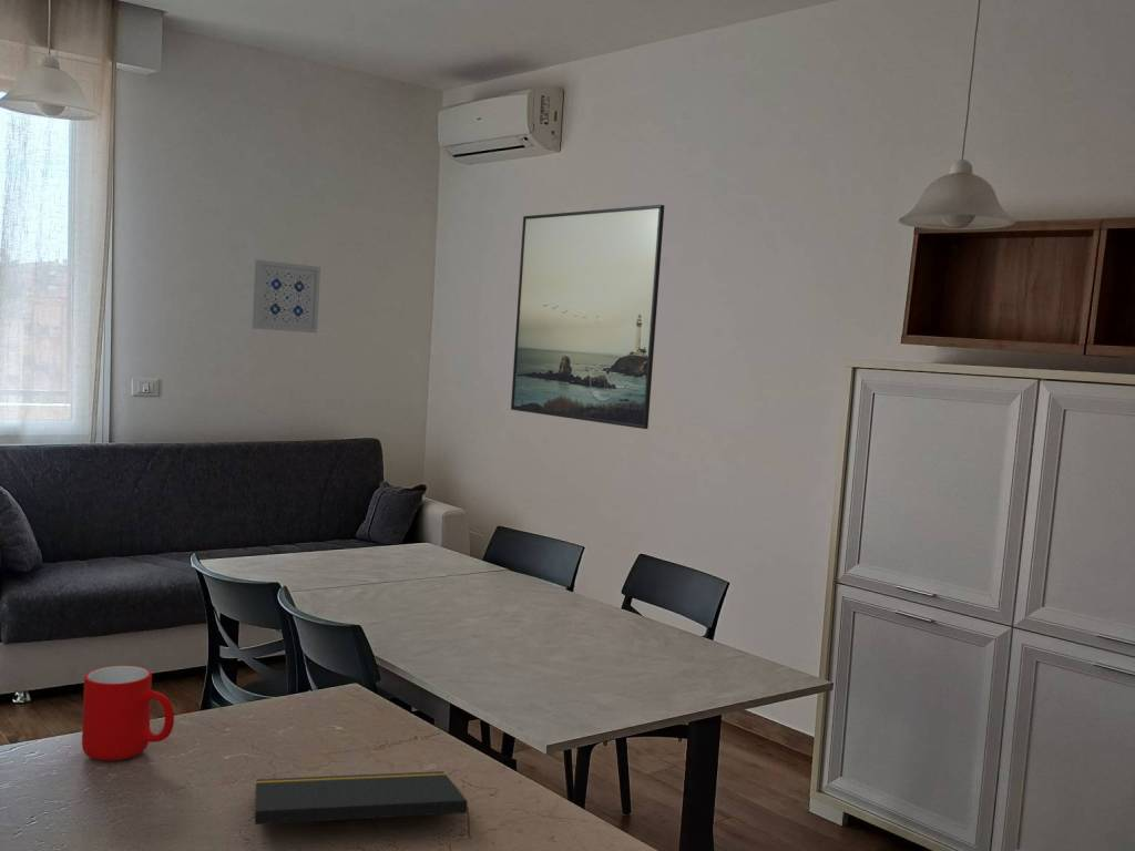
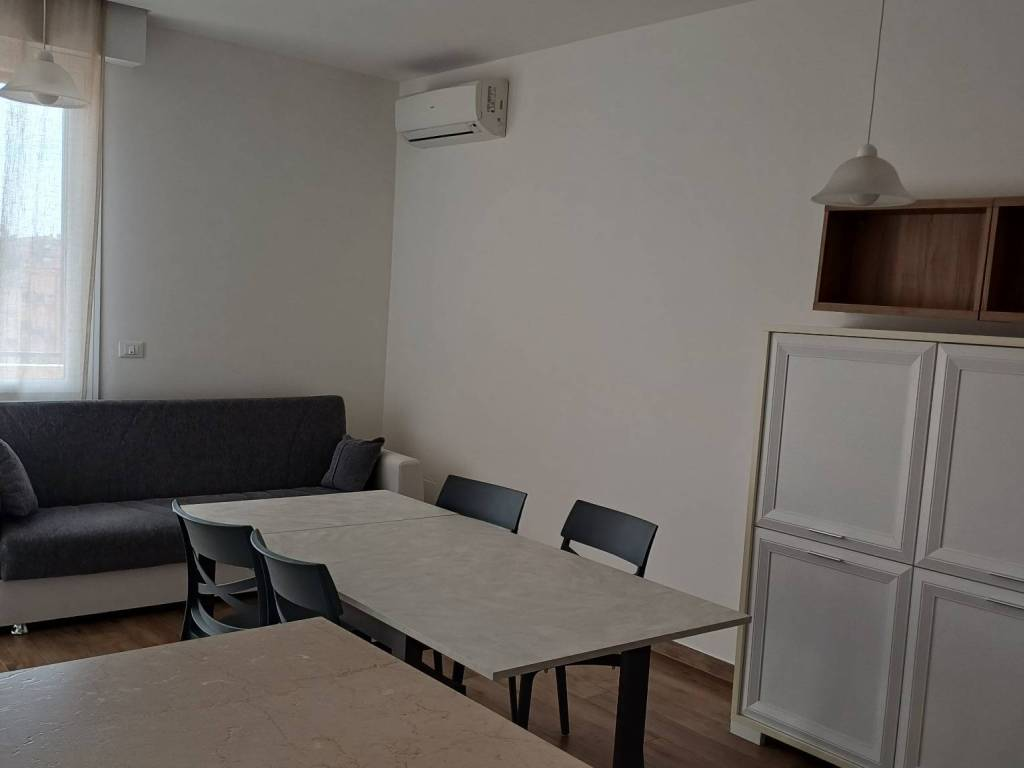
- cup (130, 715)
- wall art (286, 297)
- notepad (357, 796)
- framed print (581, 315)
